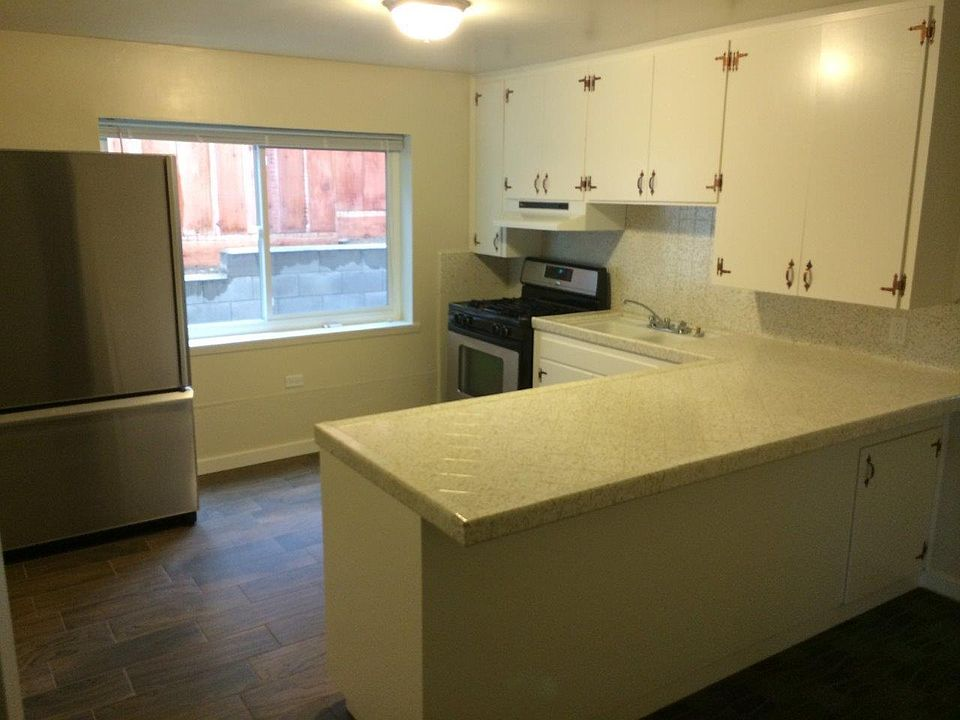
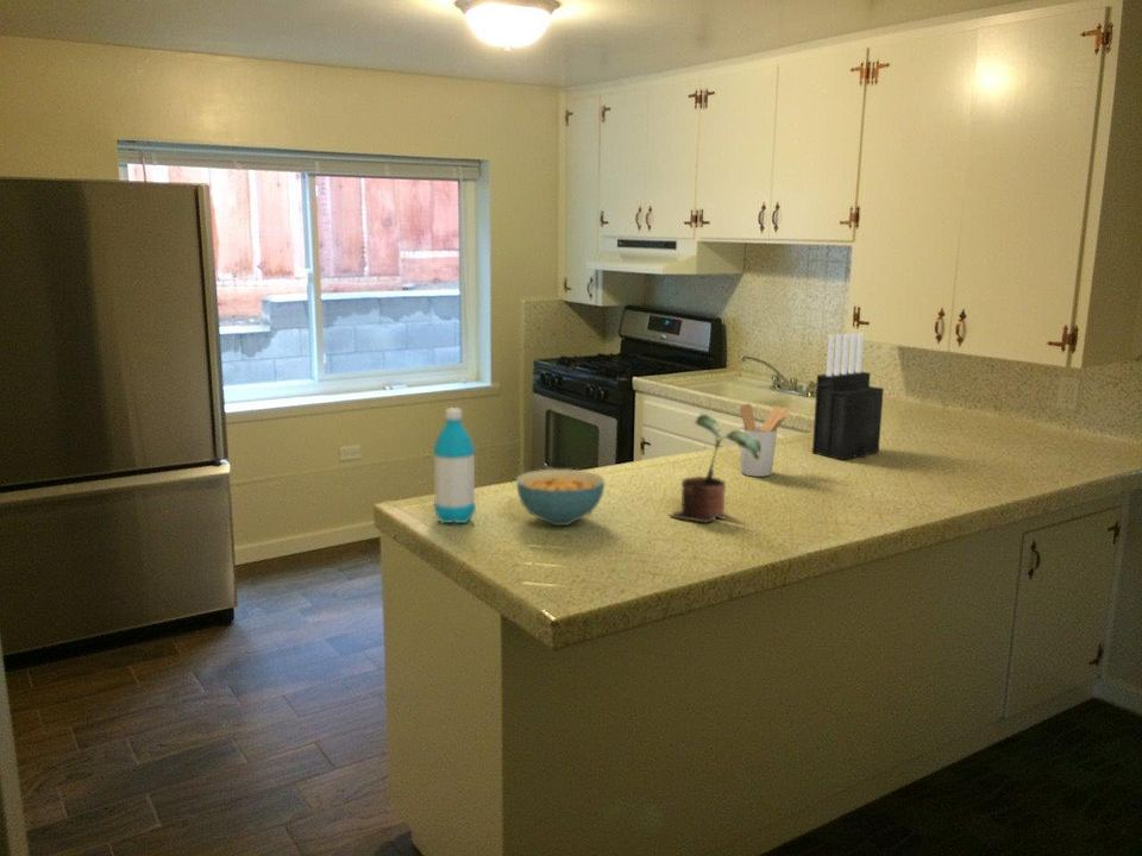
+ potted plant (713, 465)
+ utensil holder (764, 439)
+ water bottle (453, 465)
+ knife block (853, 395)
+ cereal bowl (559, 501)
